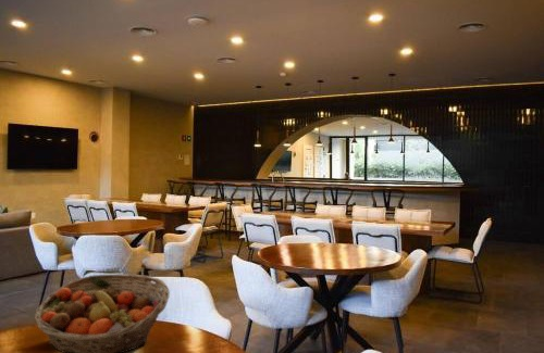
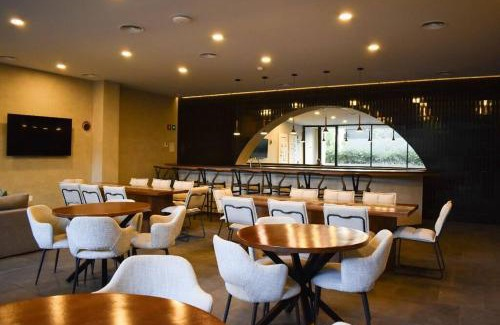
- fruit basket (103, 312)
